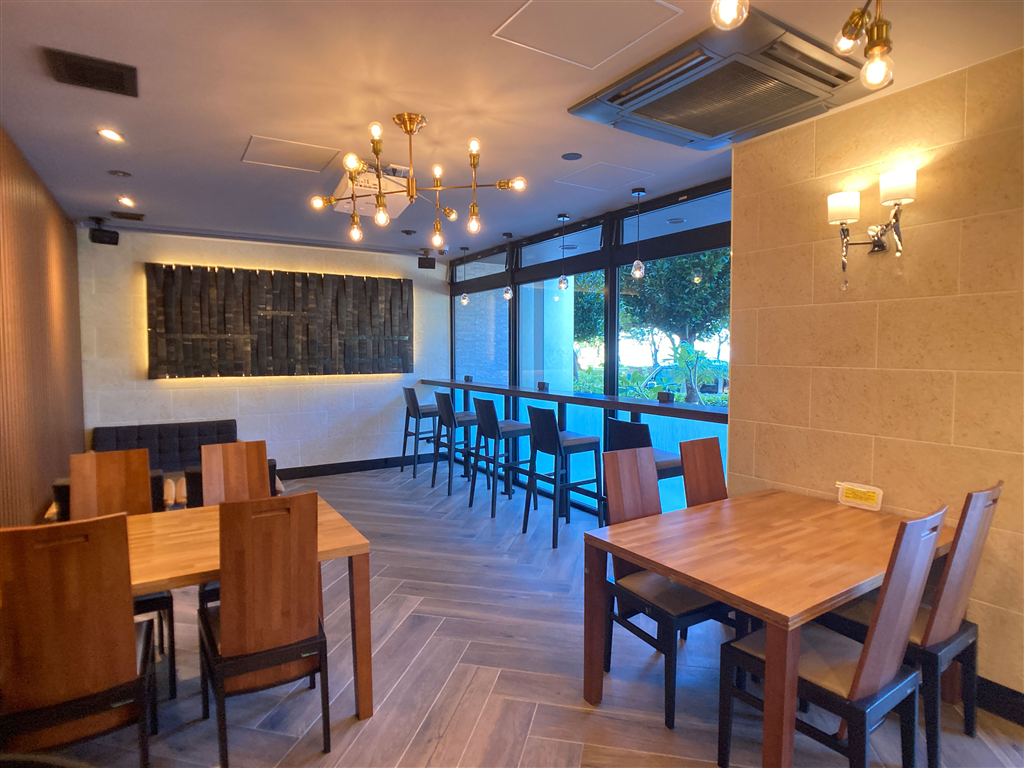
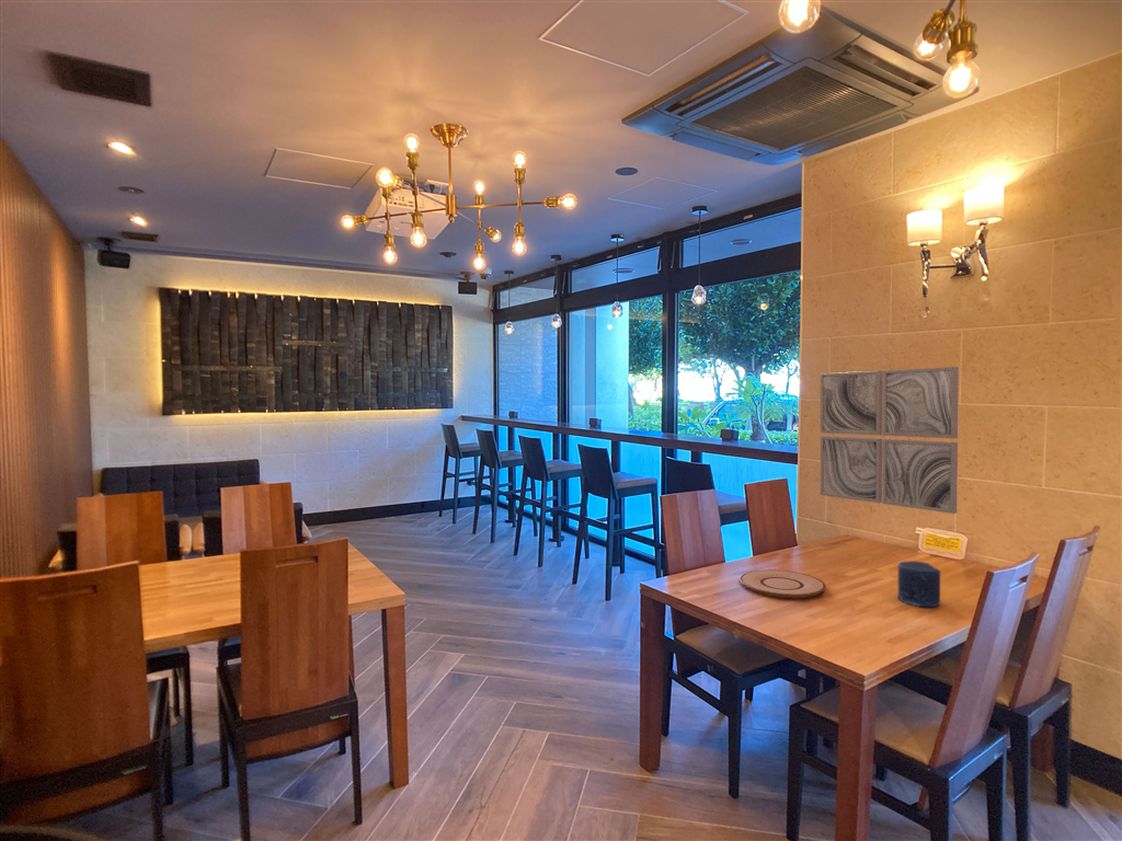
+ candle (918, 583)
+ wall art (883, 435)
+ plate (781, 583)
